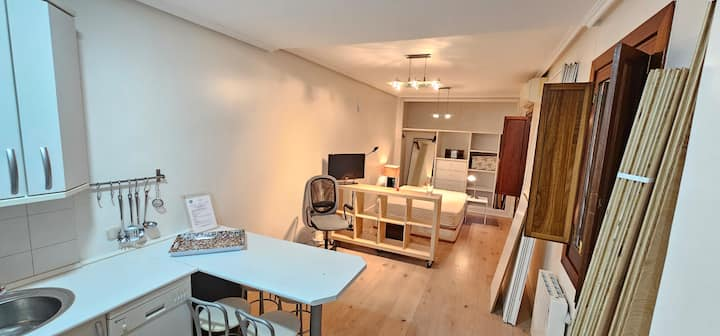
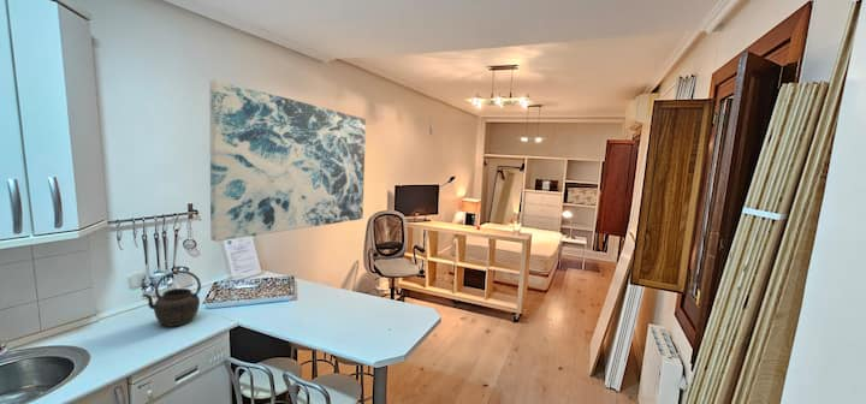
+ wall art (304, 166)
+ kettle (172, 297)
